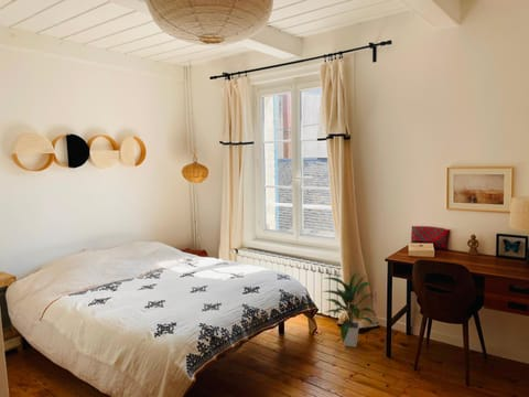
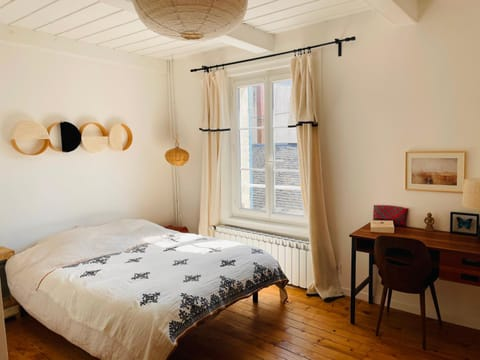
- indoor plant (348, 308)
